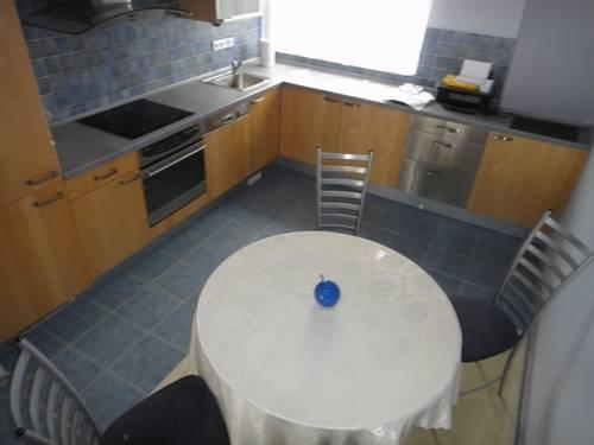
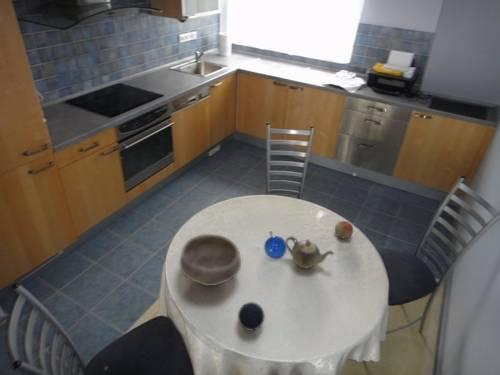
+ decorative ball (251, 316)
+ teapot (308, 252)
+ fruit (343, 229)
+ bowl (210, 264)
